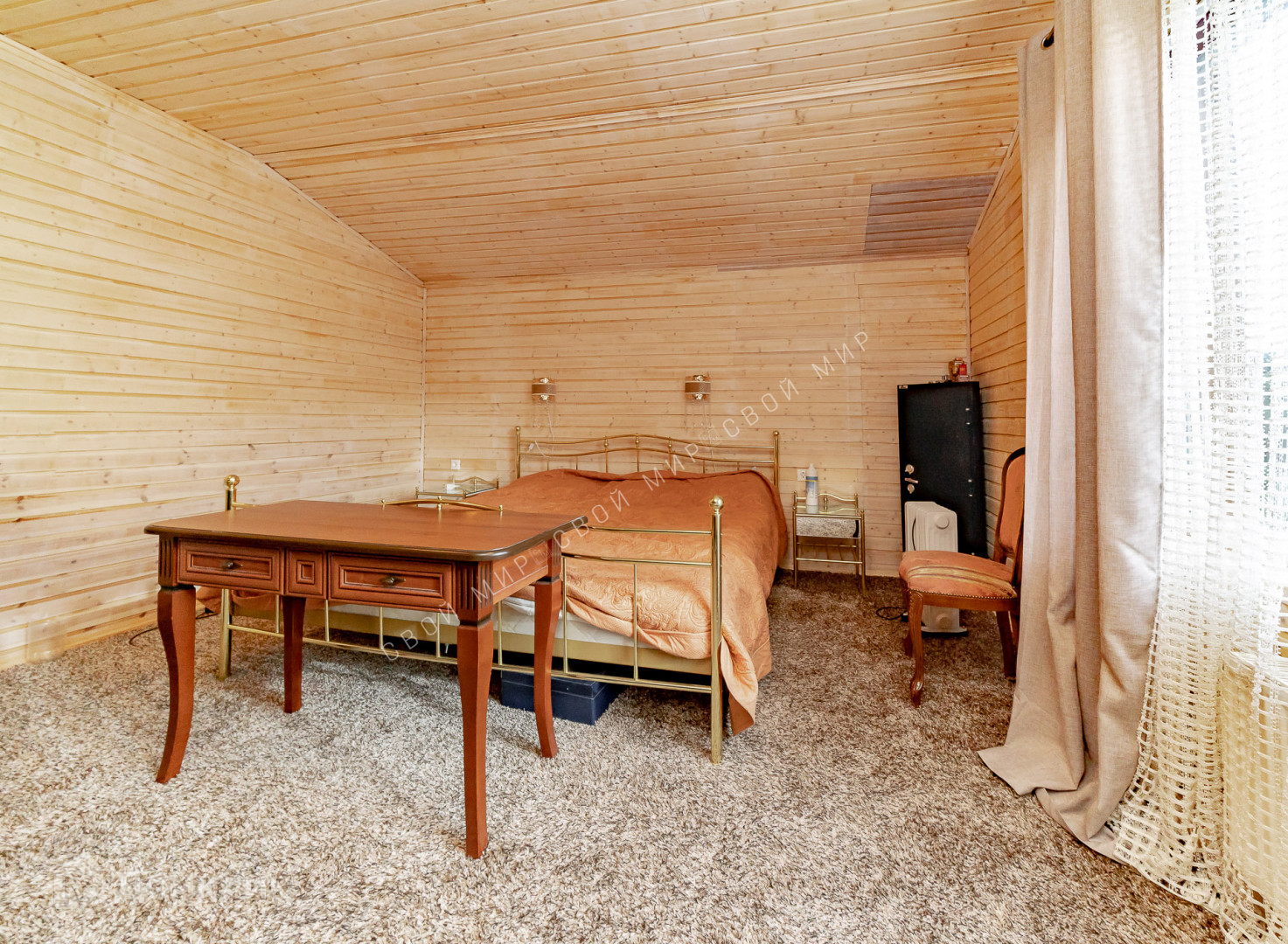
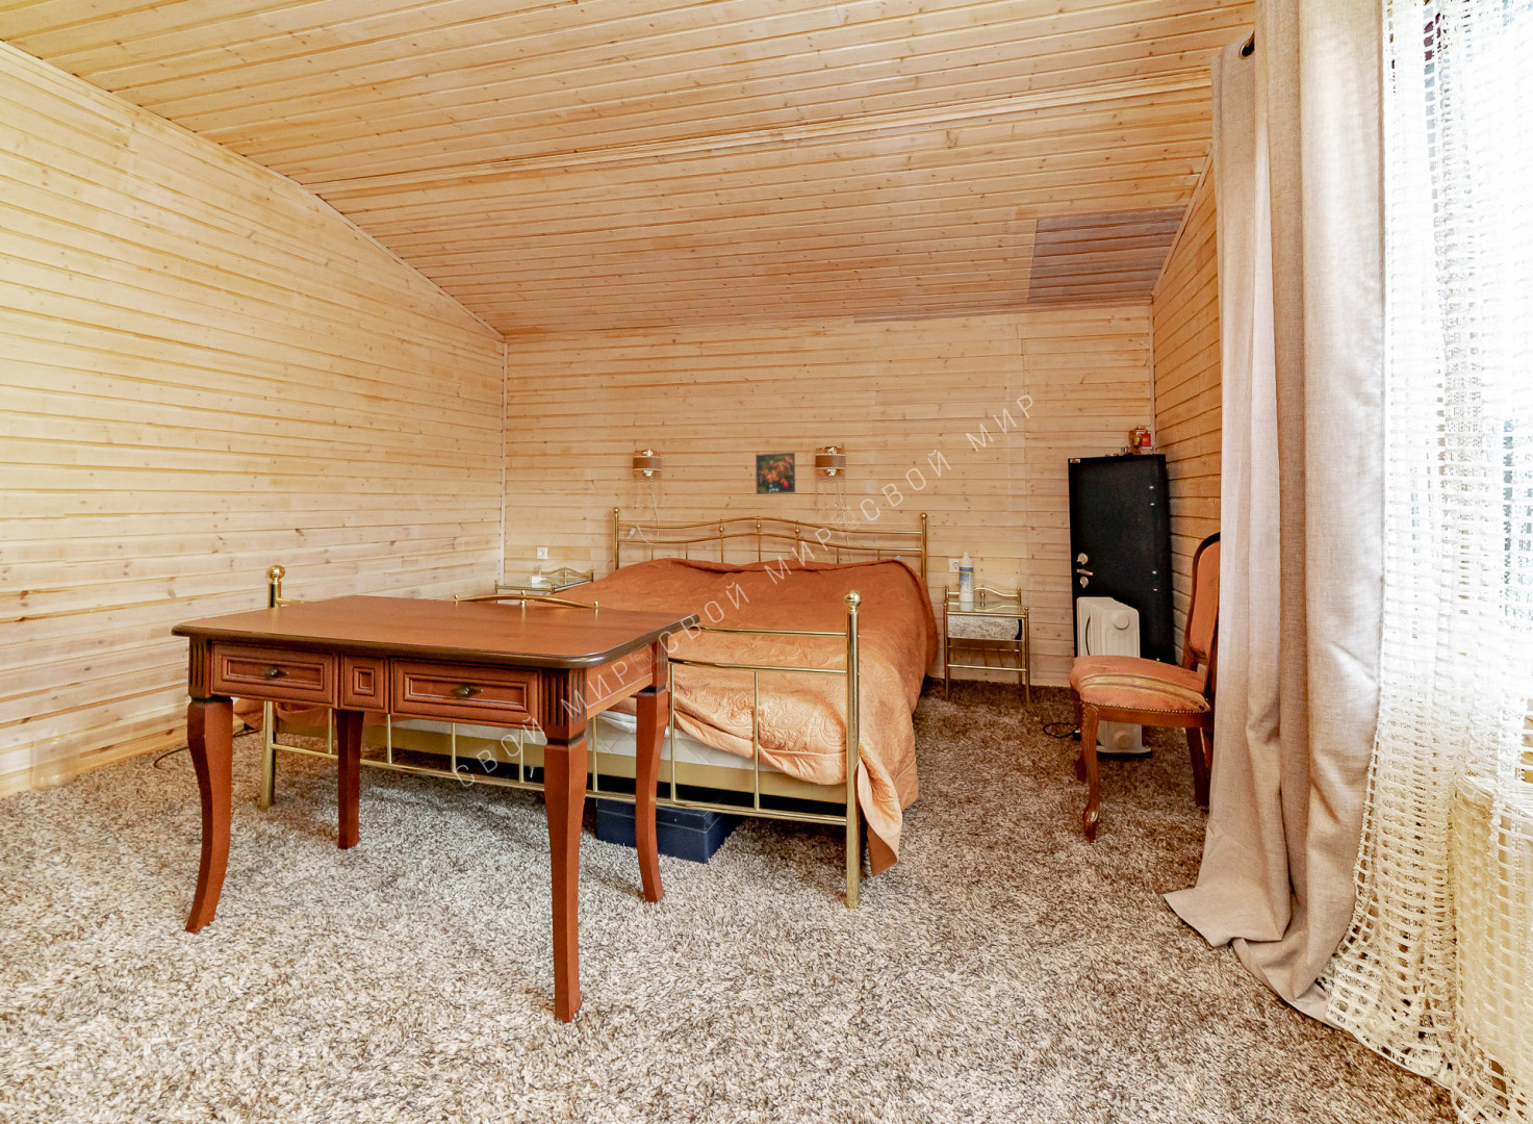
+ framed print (775, 474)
